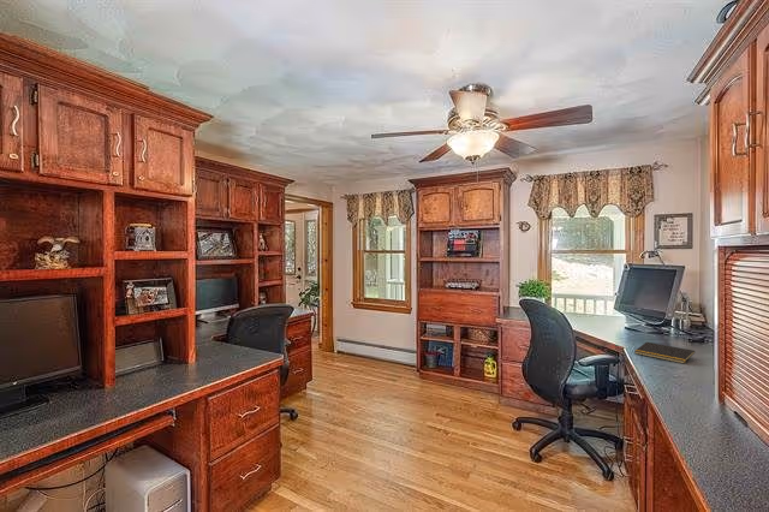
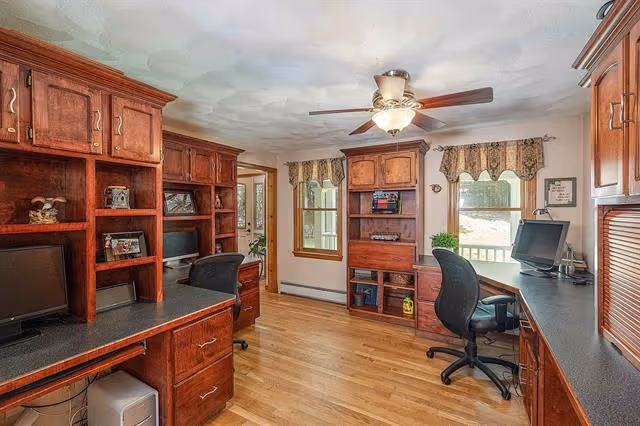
- notepad (663, 351)
